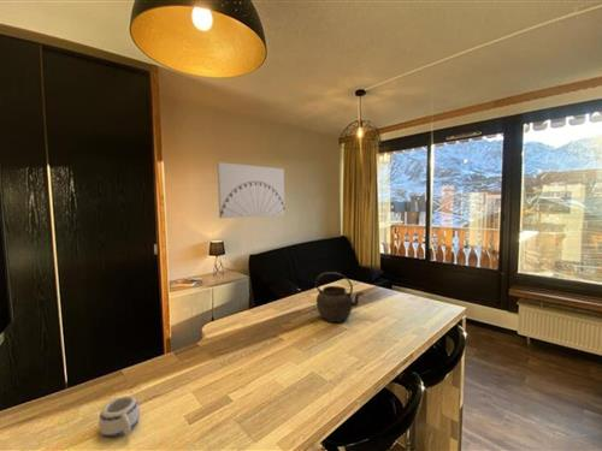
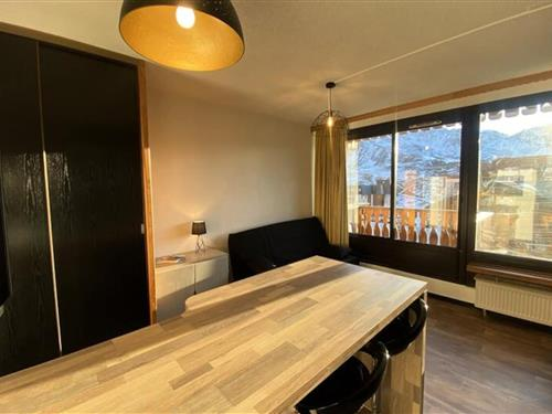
- wall art (254, 191)
- mug (120, 417)
- kettle (338, 295)
